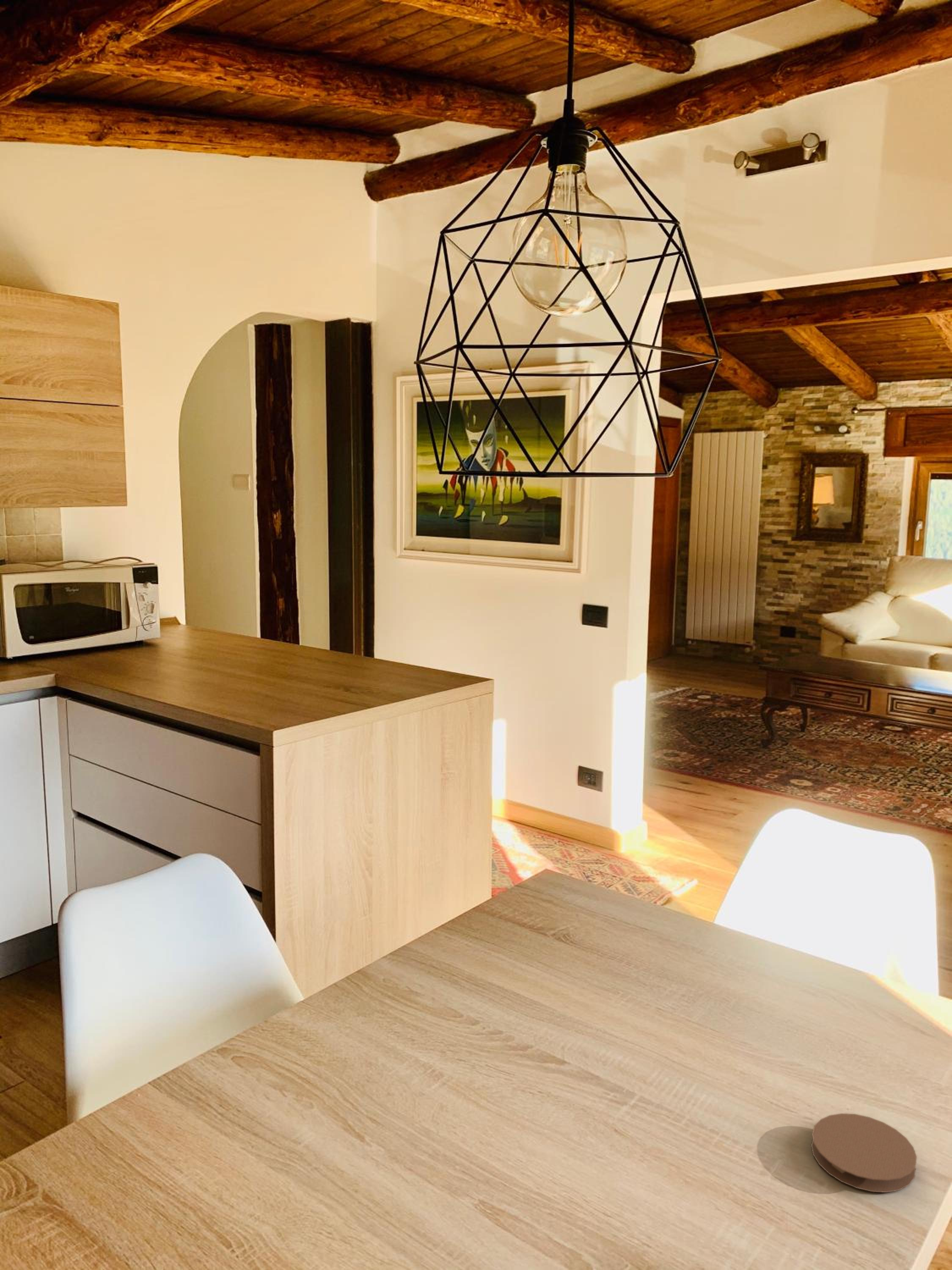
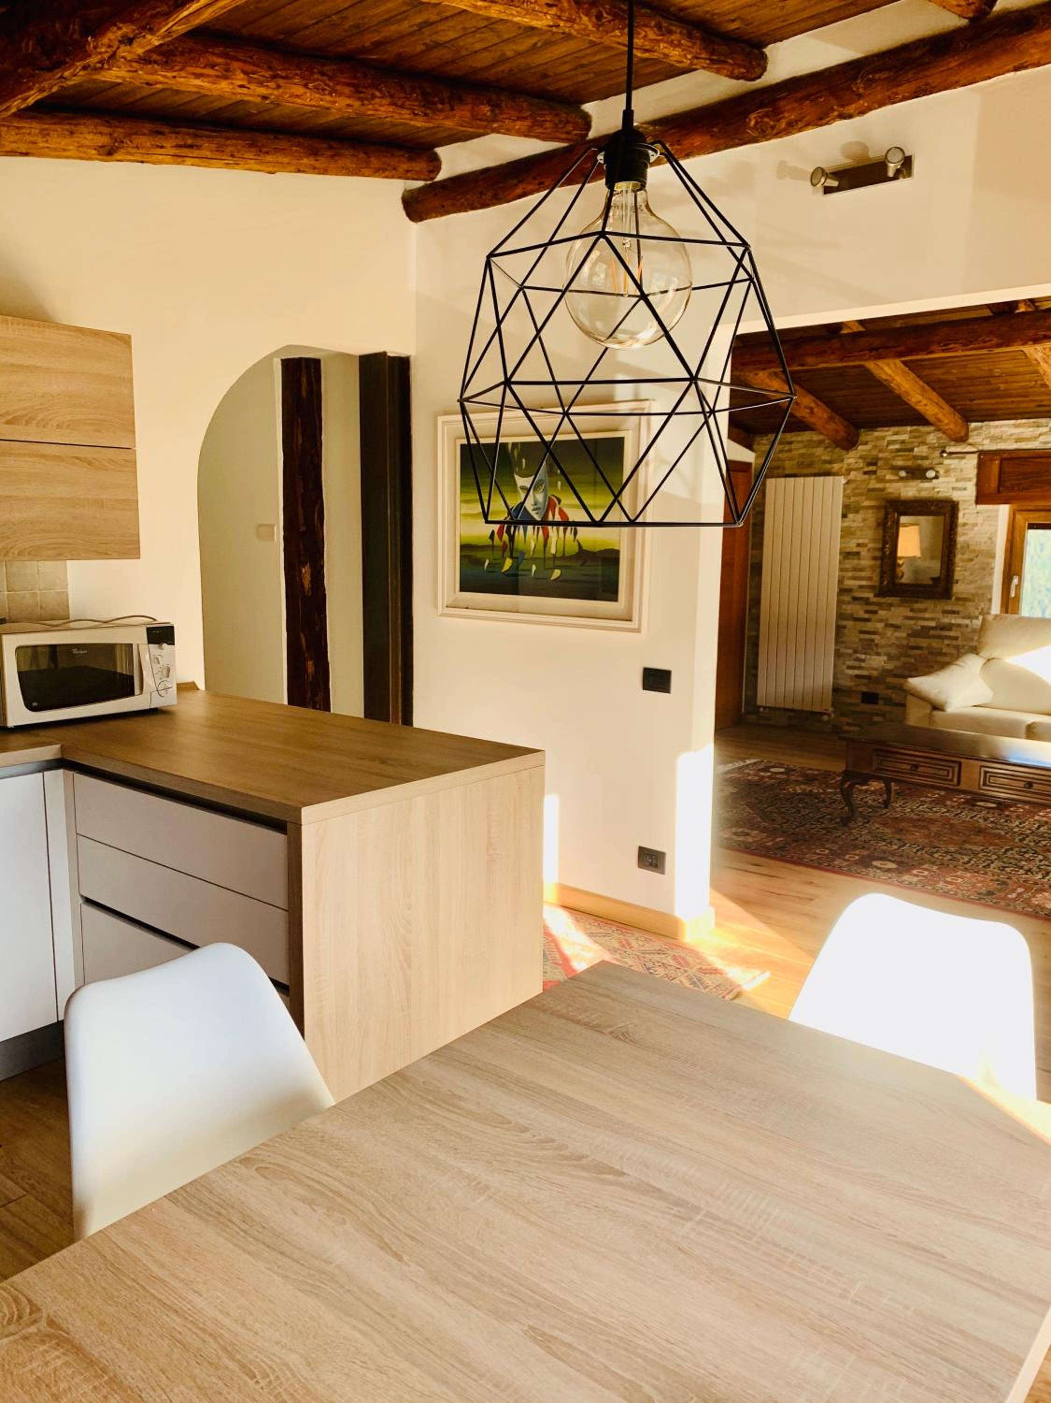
- coaster (863, 1151)
